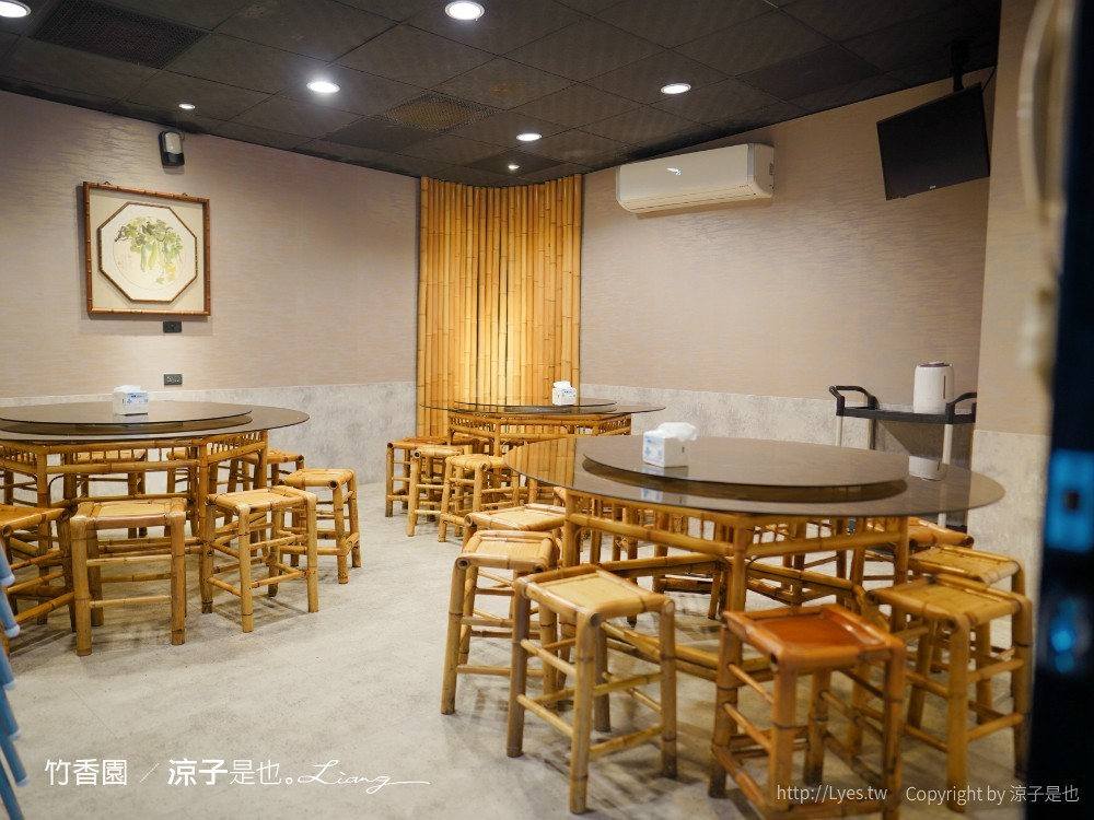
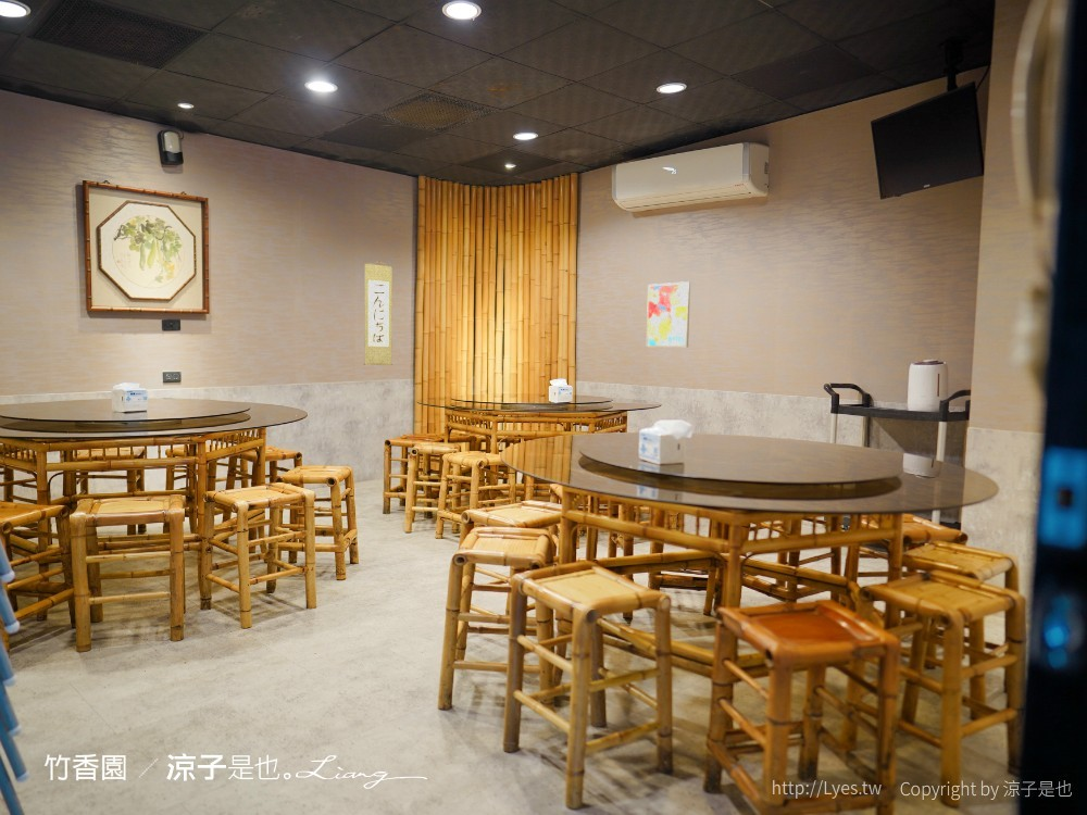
+ wall scroll (378, 313)
+ wall art (667, 315)
